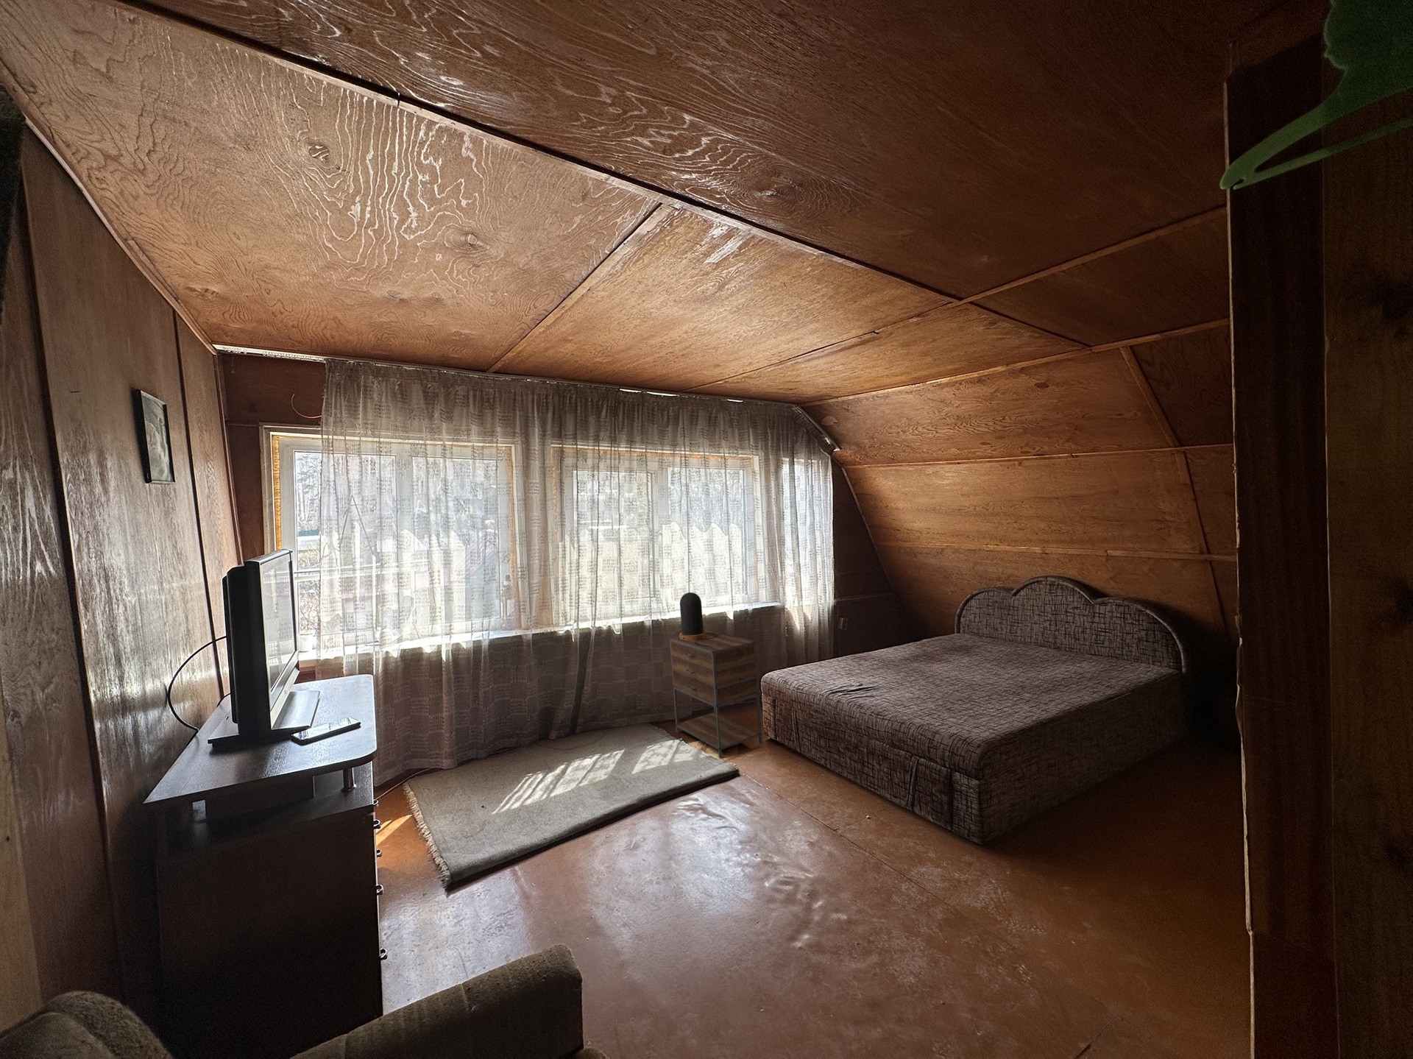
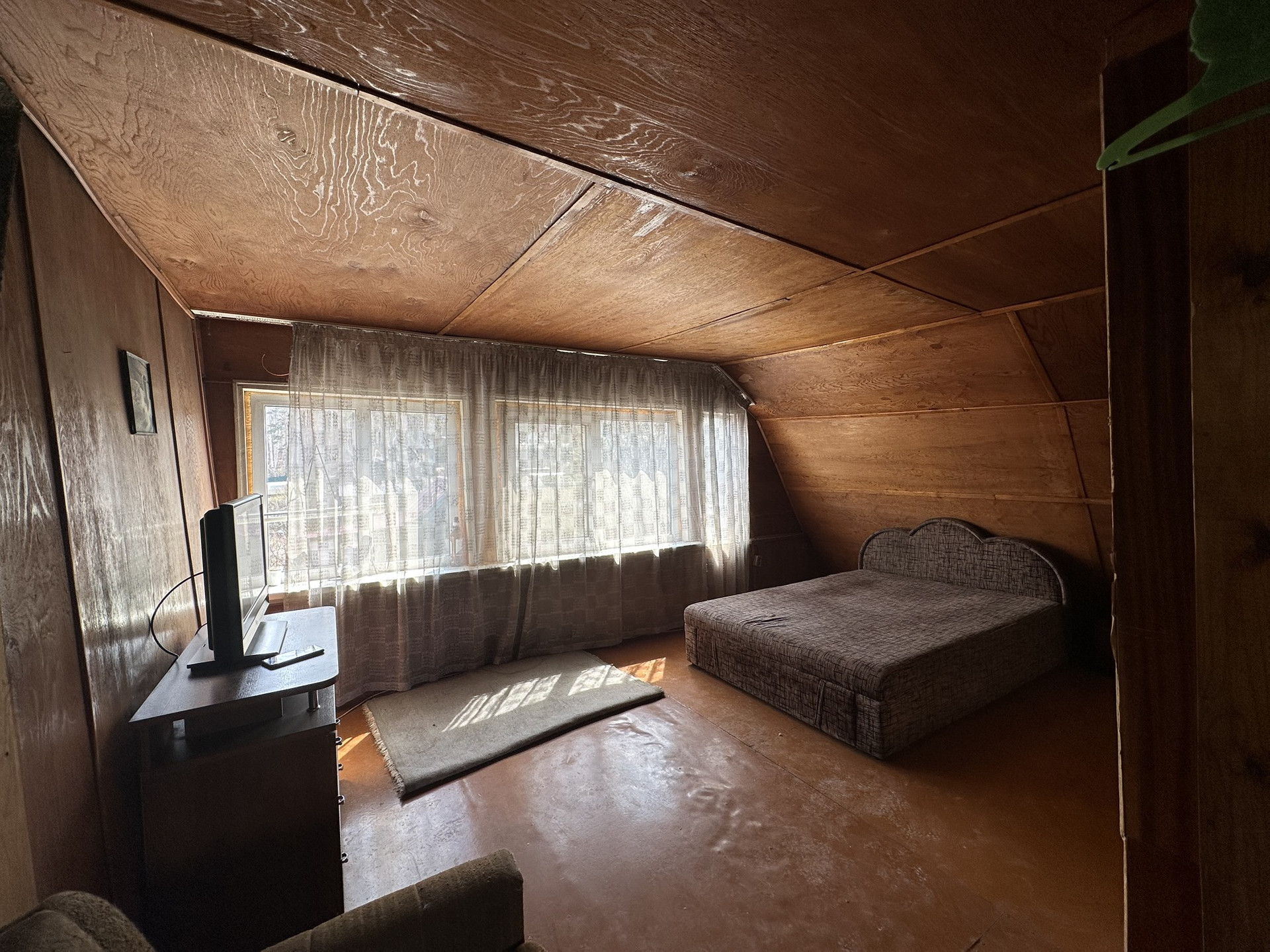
- table lamp (701, 616)
- nightstand (712, 690)
